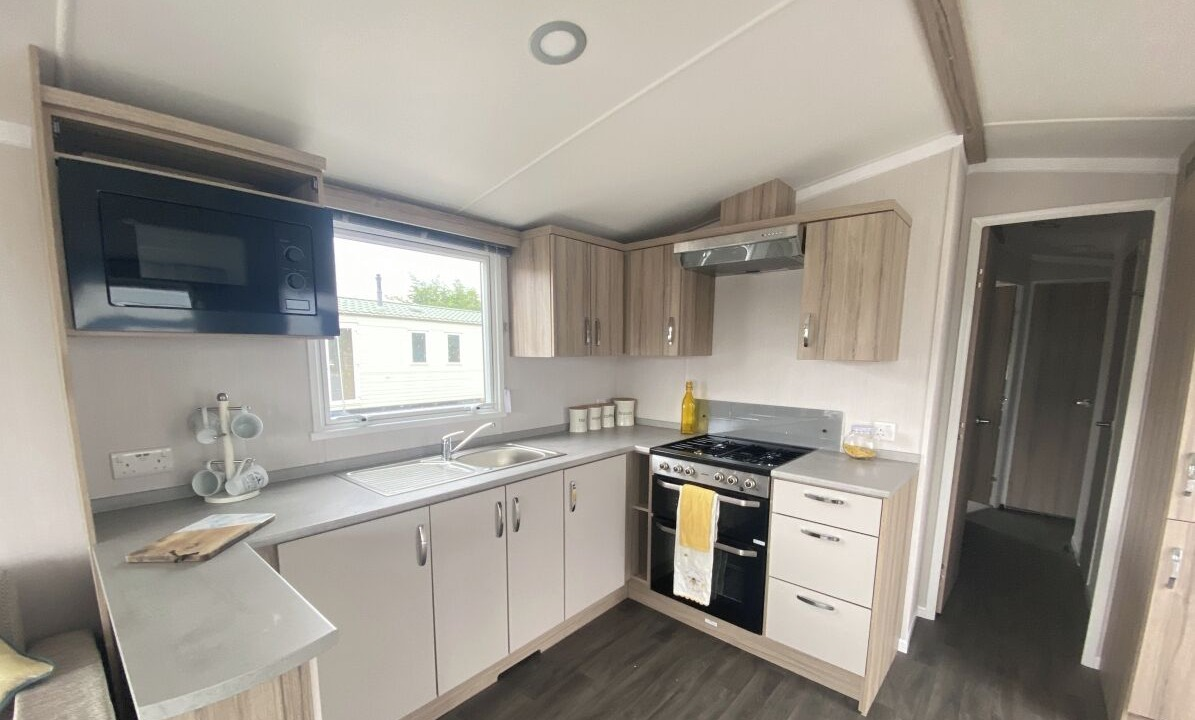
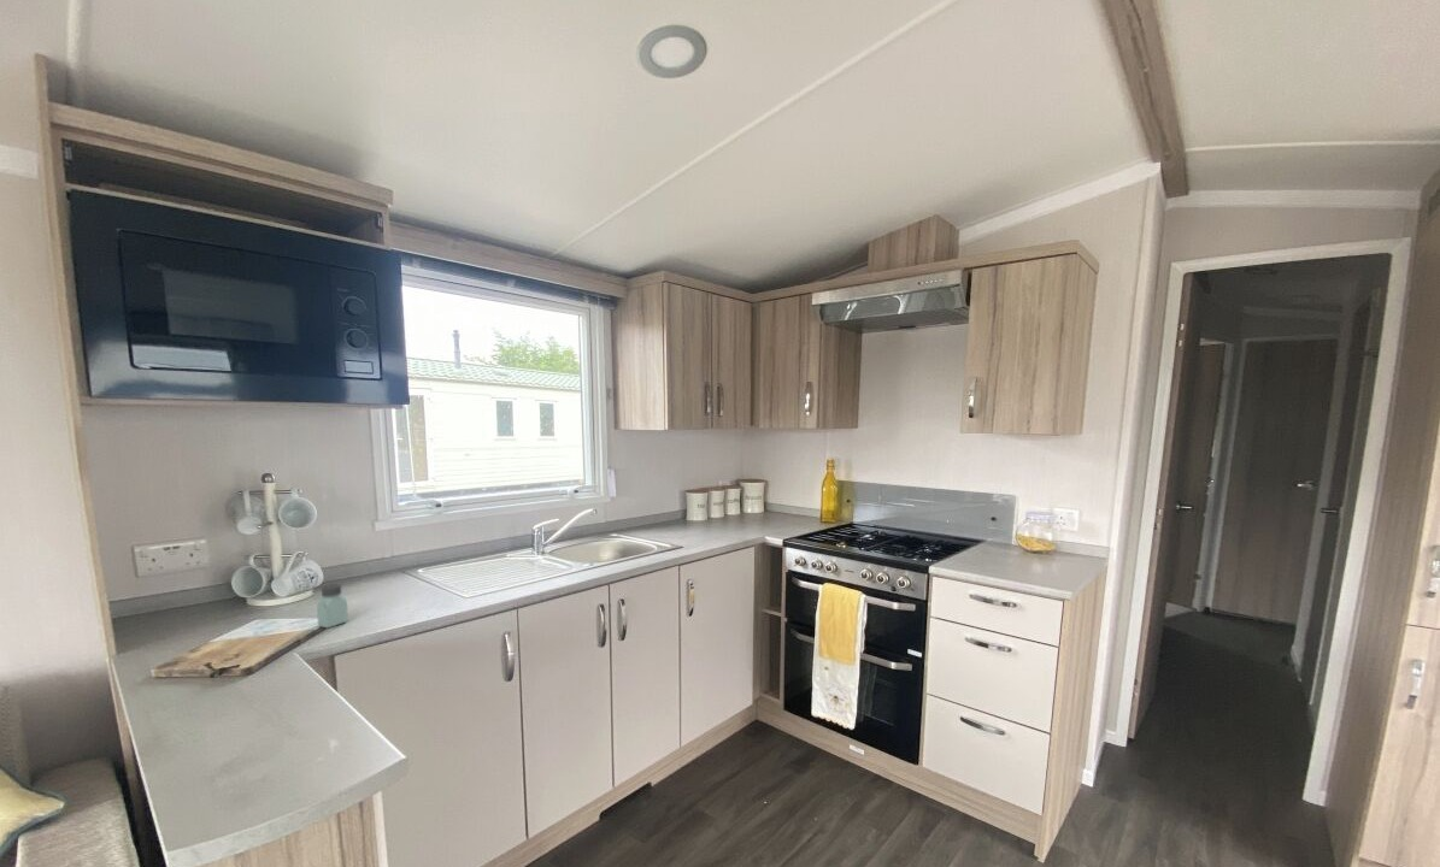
+ saltshaker (331, 604)
